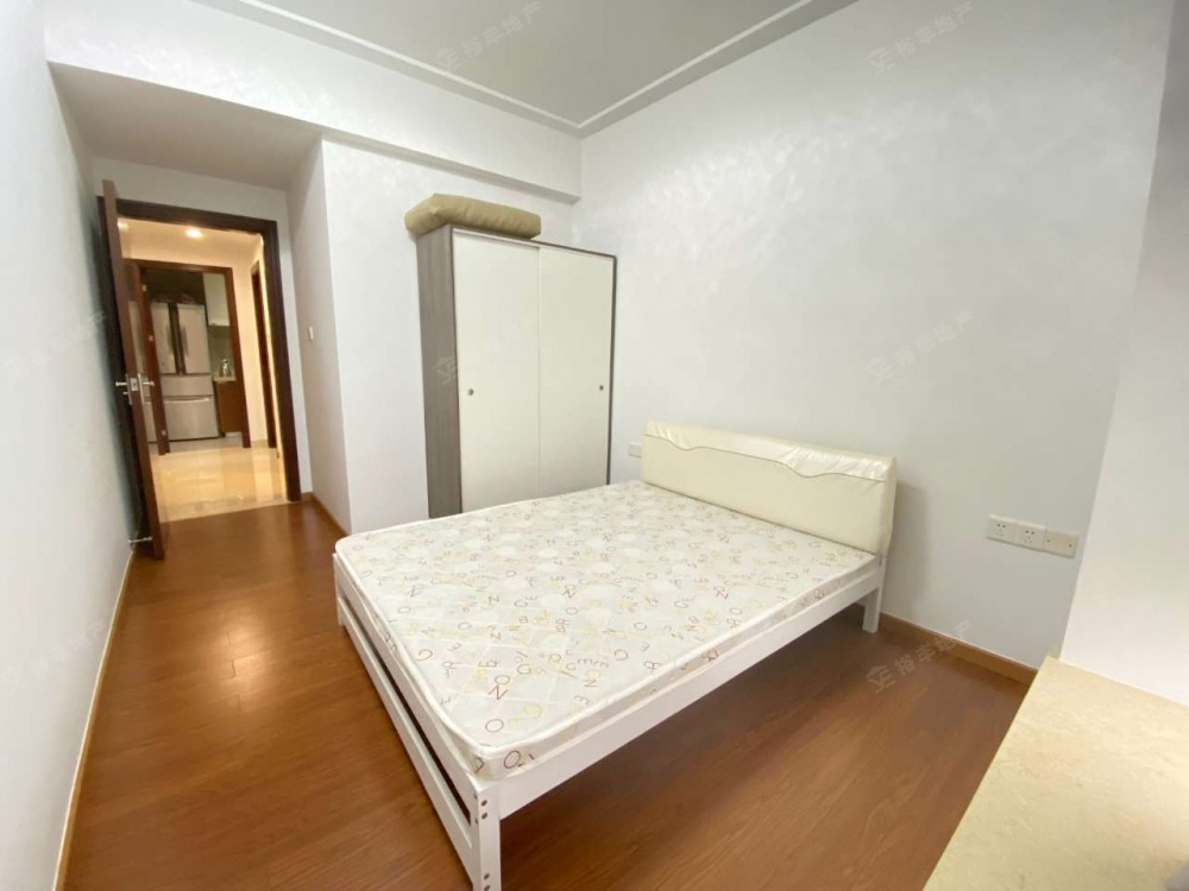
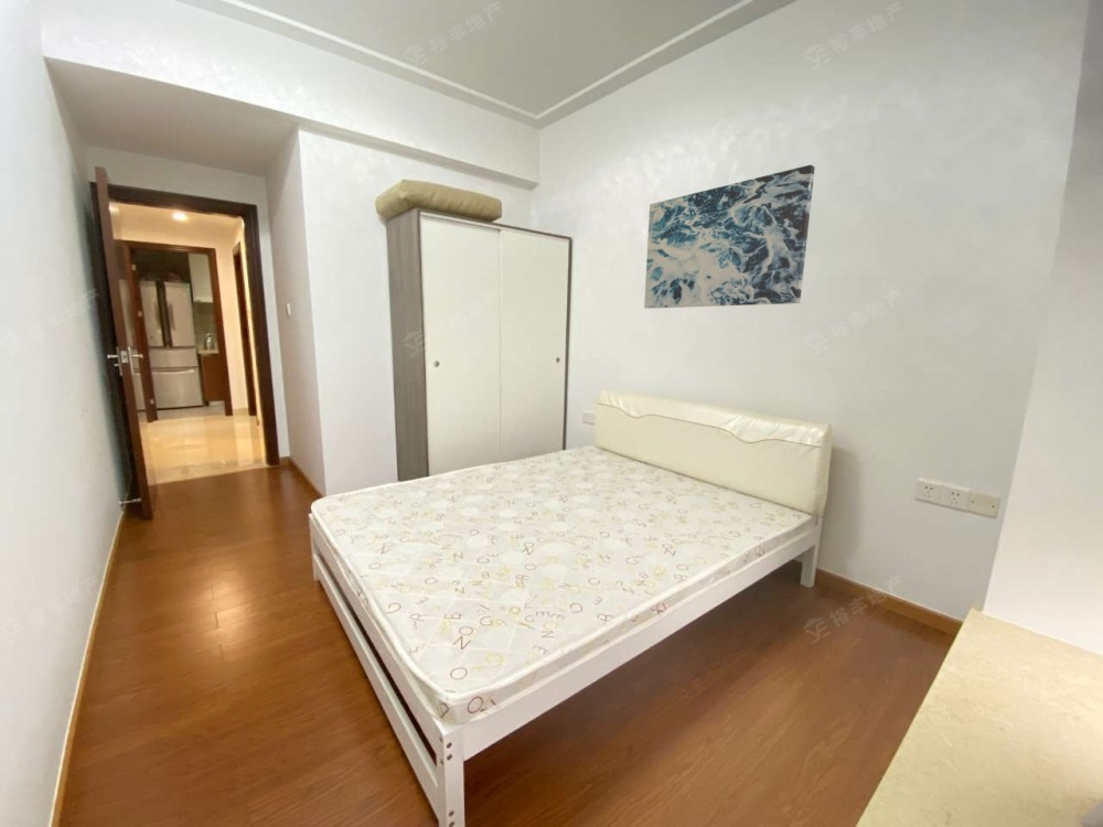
+ wall art (716, 248)
